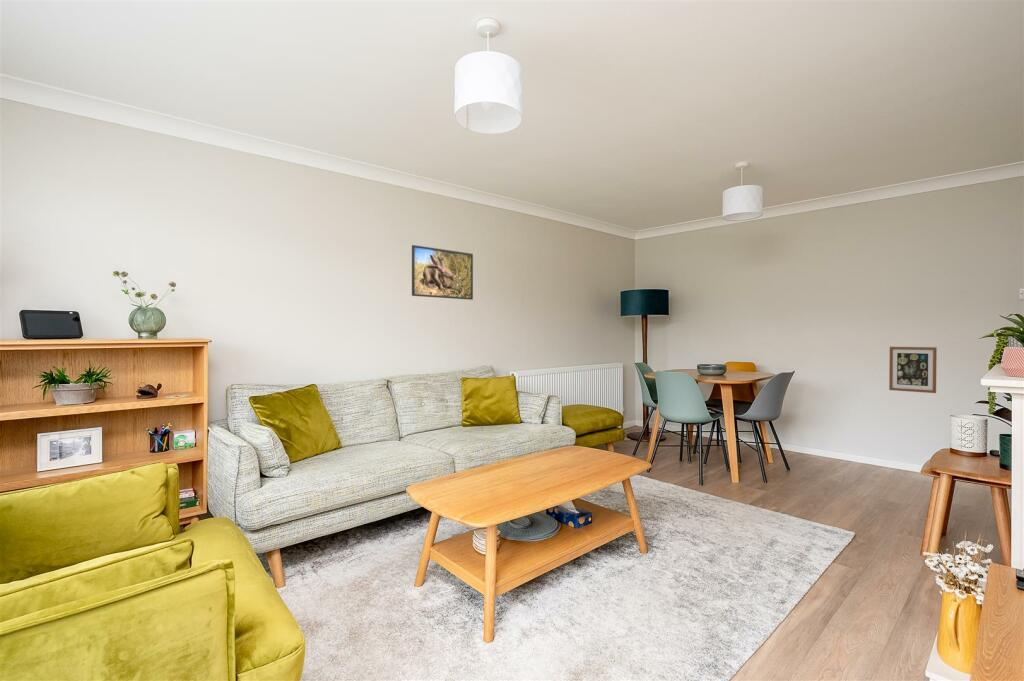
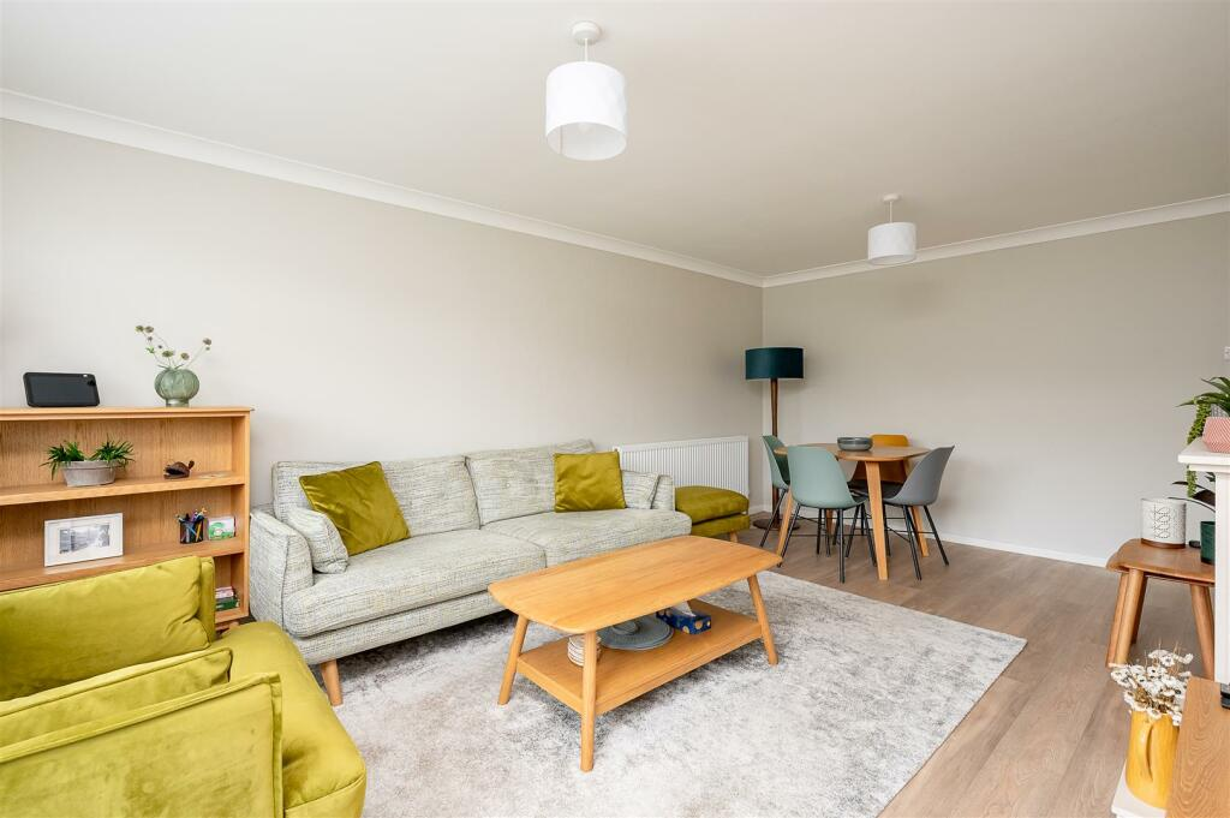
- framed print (443, 273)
- wall art (912, 369)
